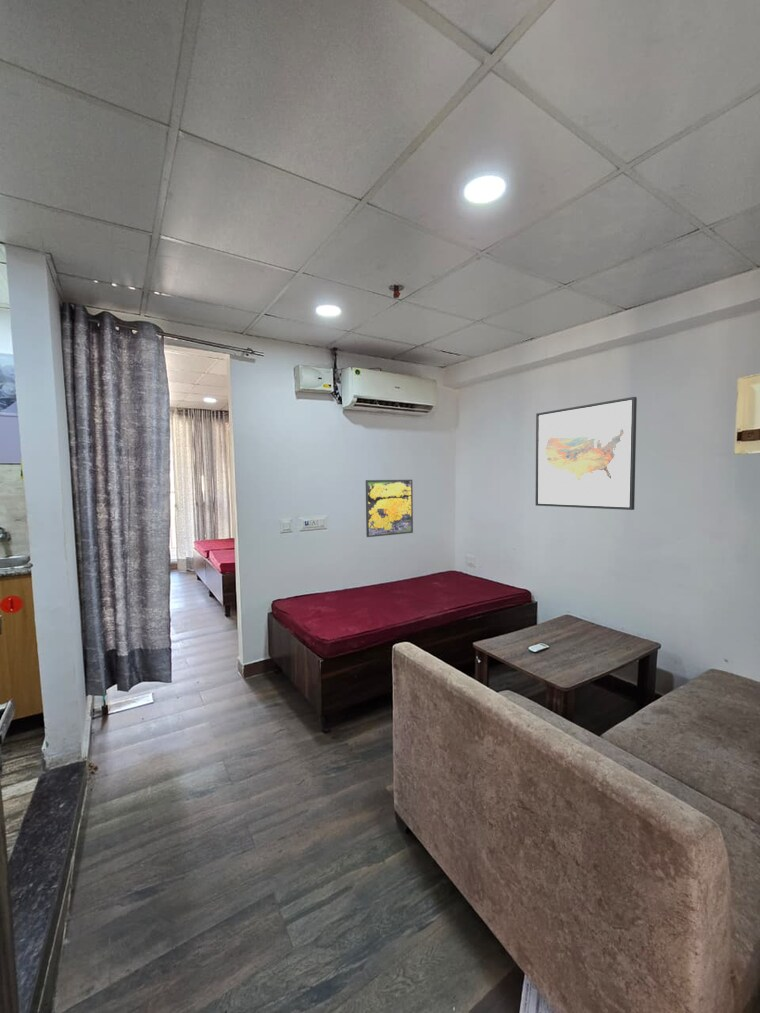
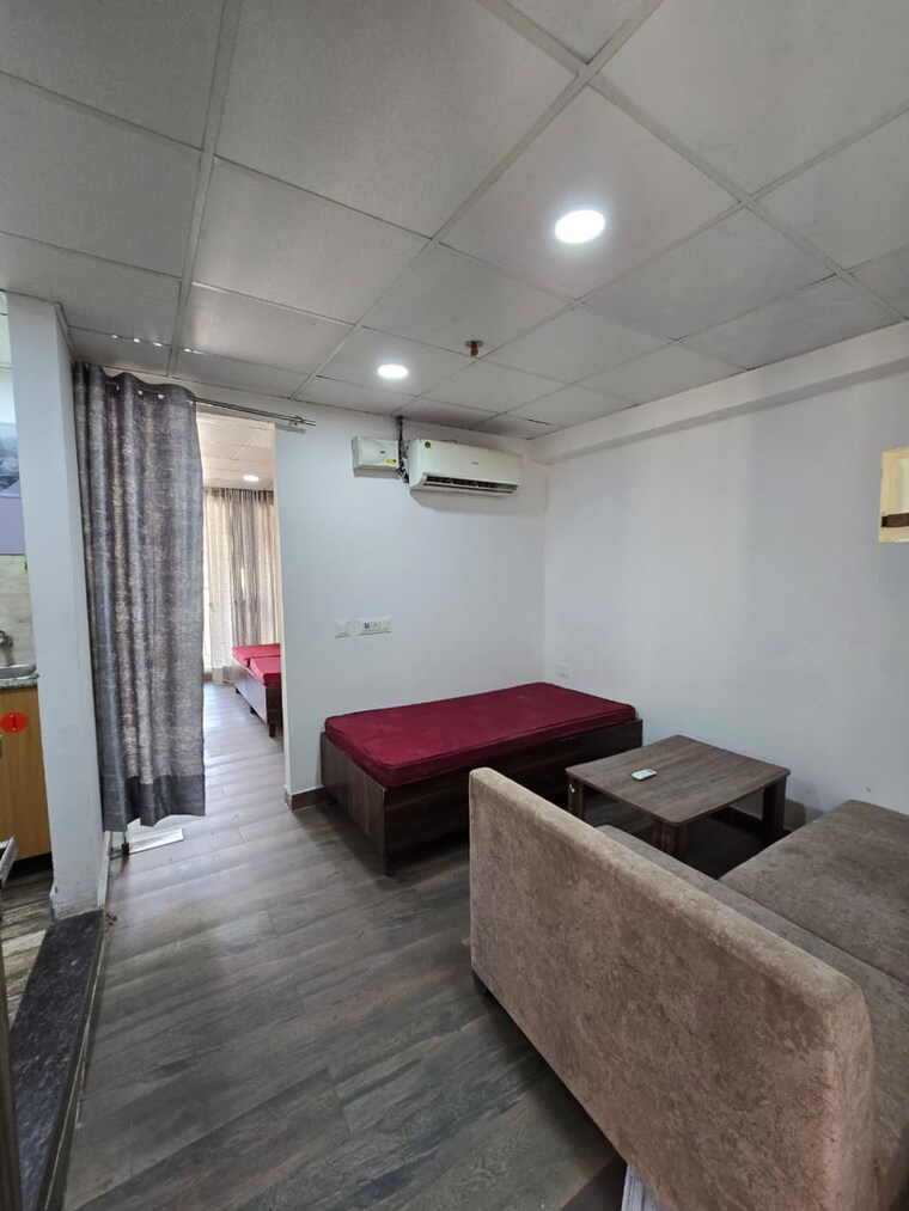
- wall art (580, 457)
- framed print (390, 507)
